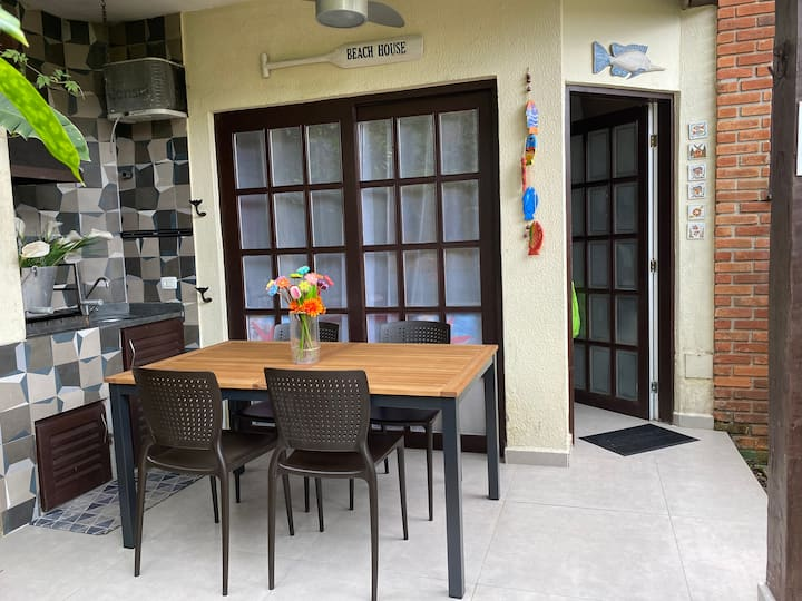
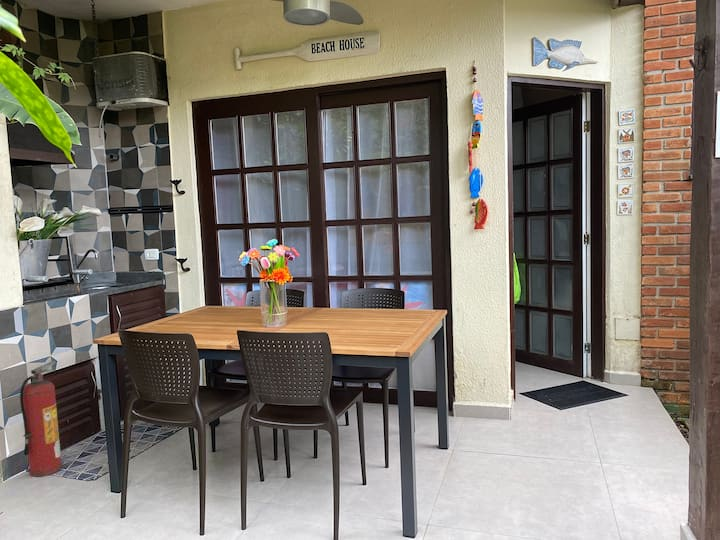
+ fire extinguisher (40, 418)
